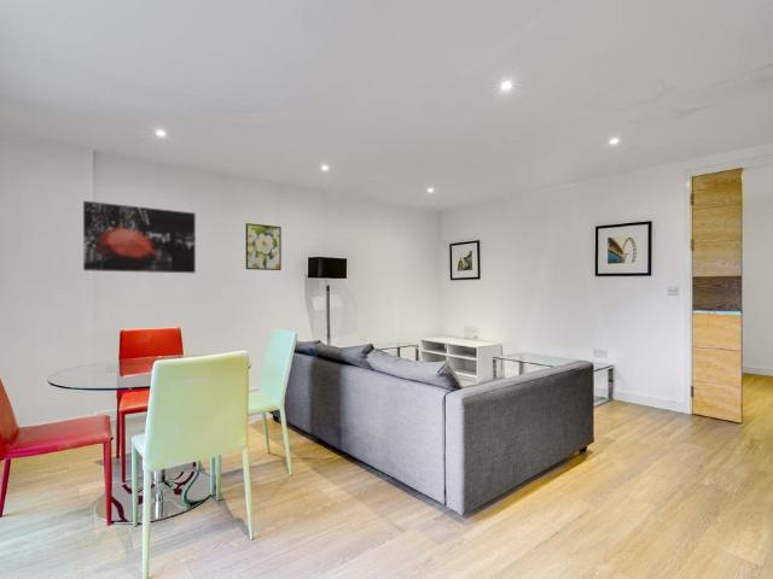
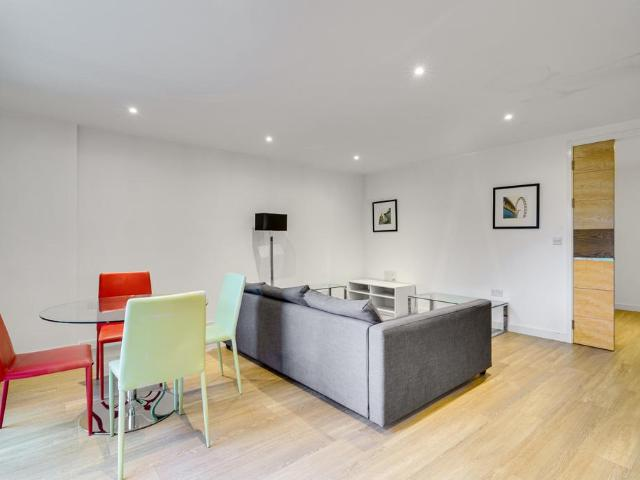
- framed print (263, 247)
- wall art (143, 239)
